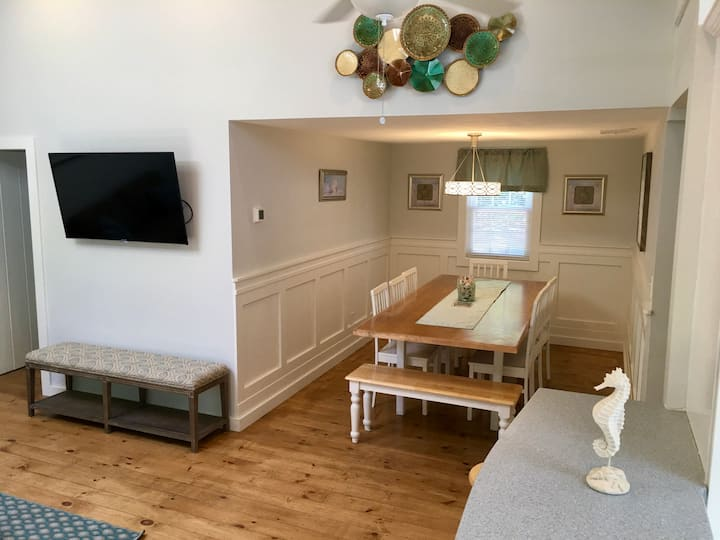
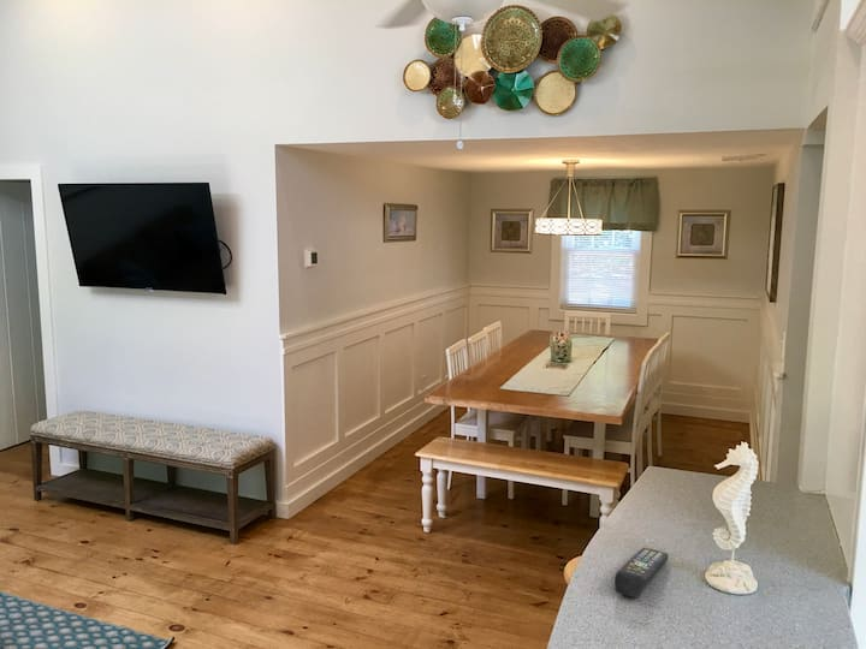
+ remote control (641, 568)
